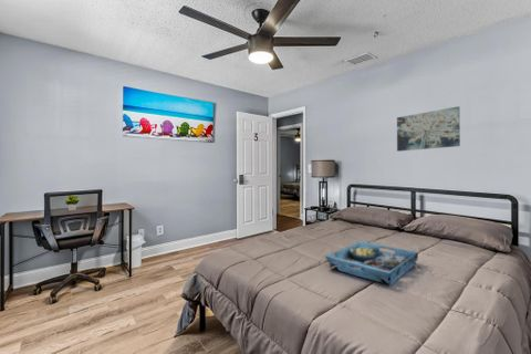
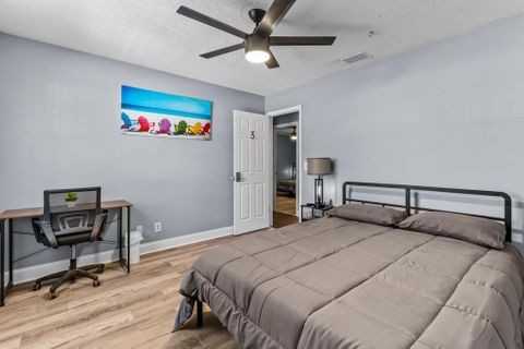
- wall art (426, 131)
- serving tray (372, 259)
